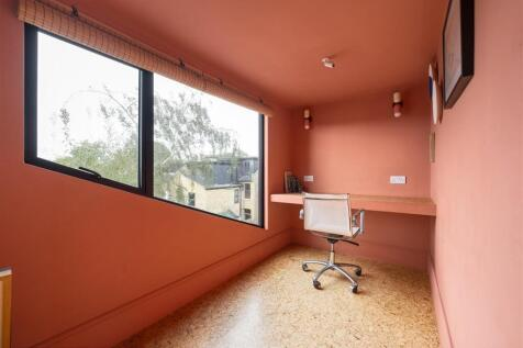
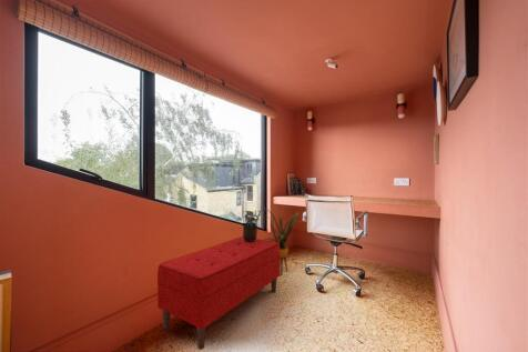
+ potted plant (252, 223)
+ house plant (281, 239)
+ bench (226, 279)
